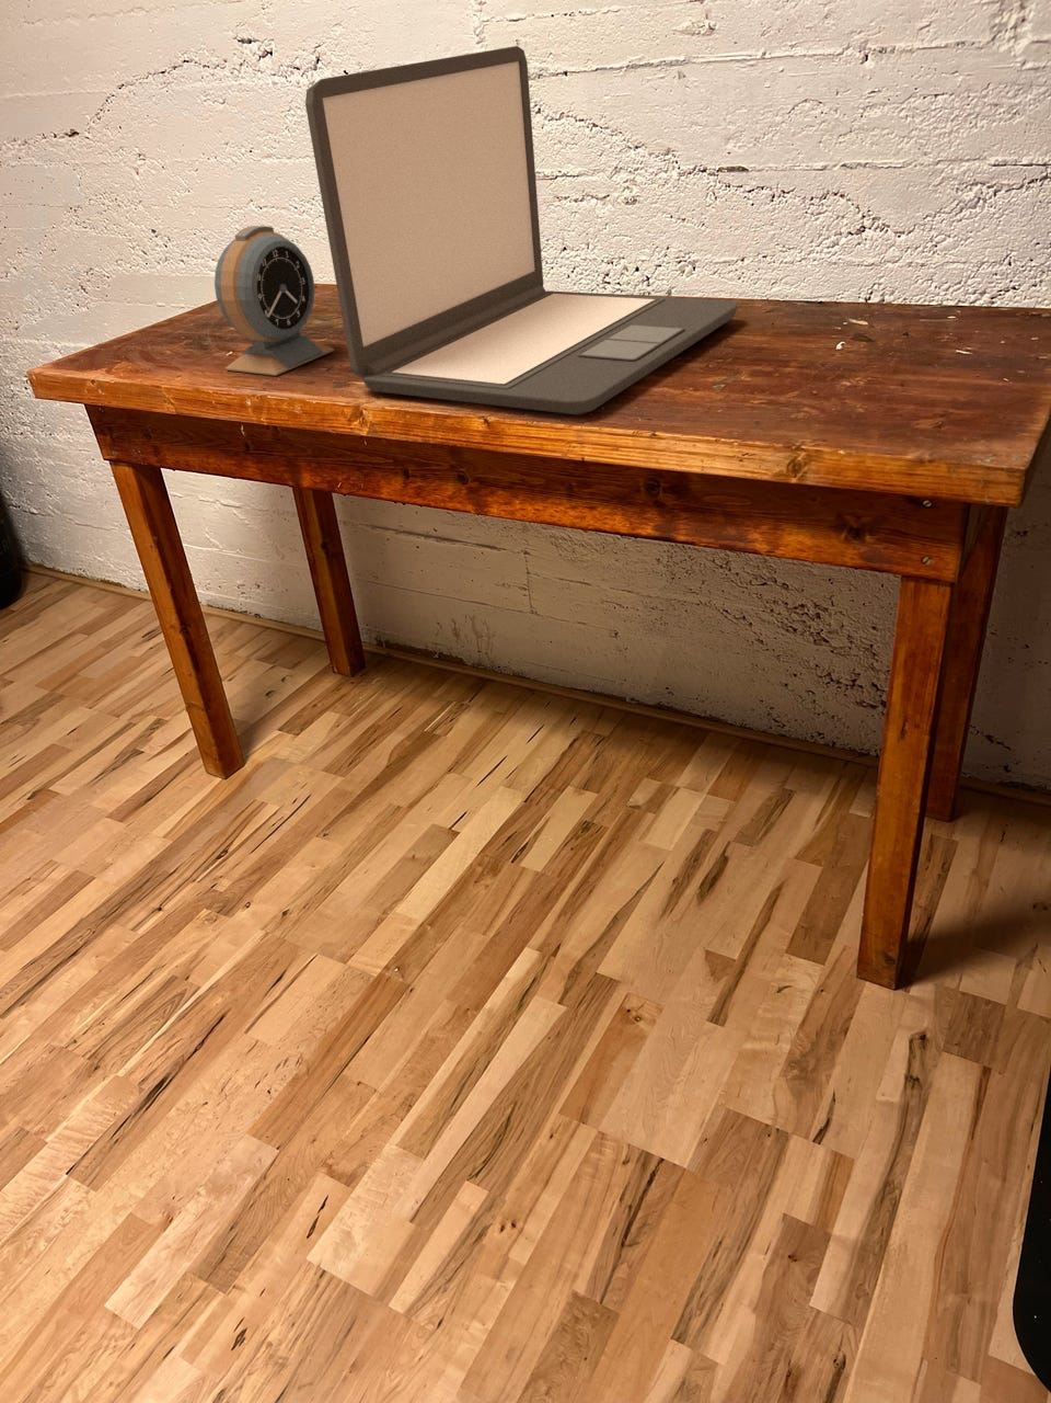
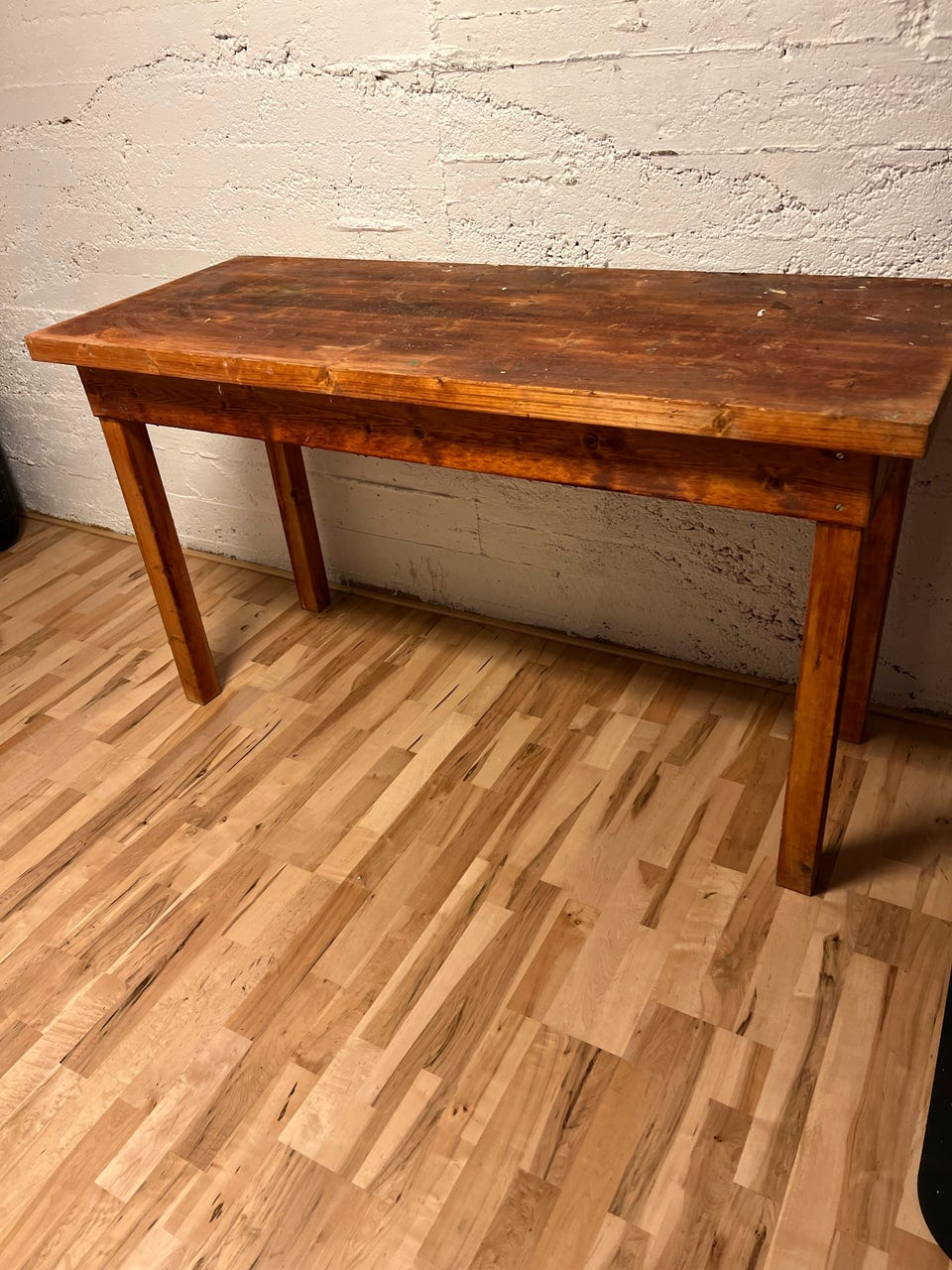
- alarm clock (267, 295)
- laptop (538, 214)
